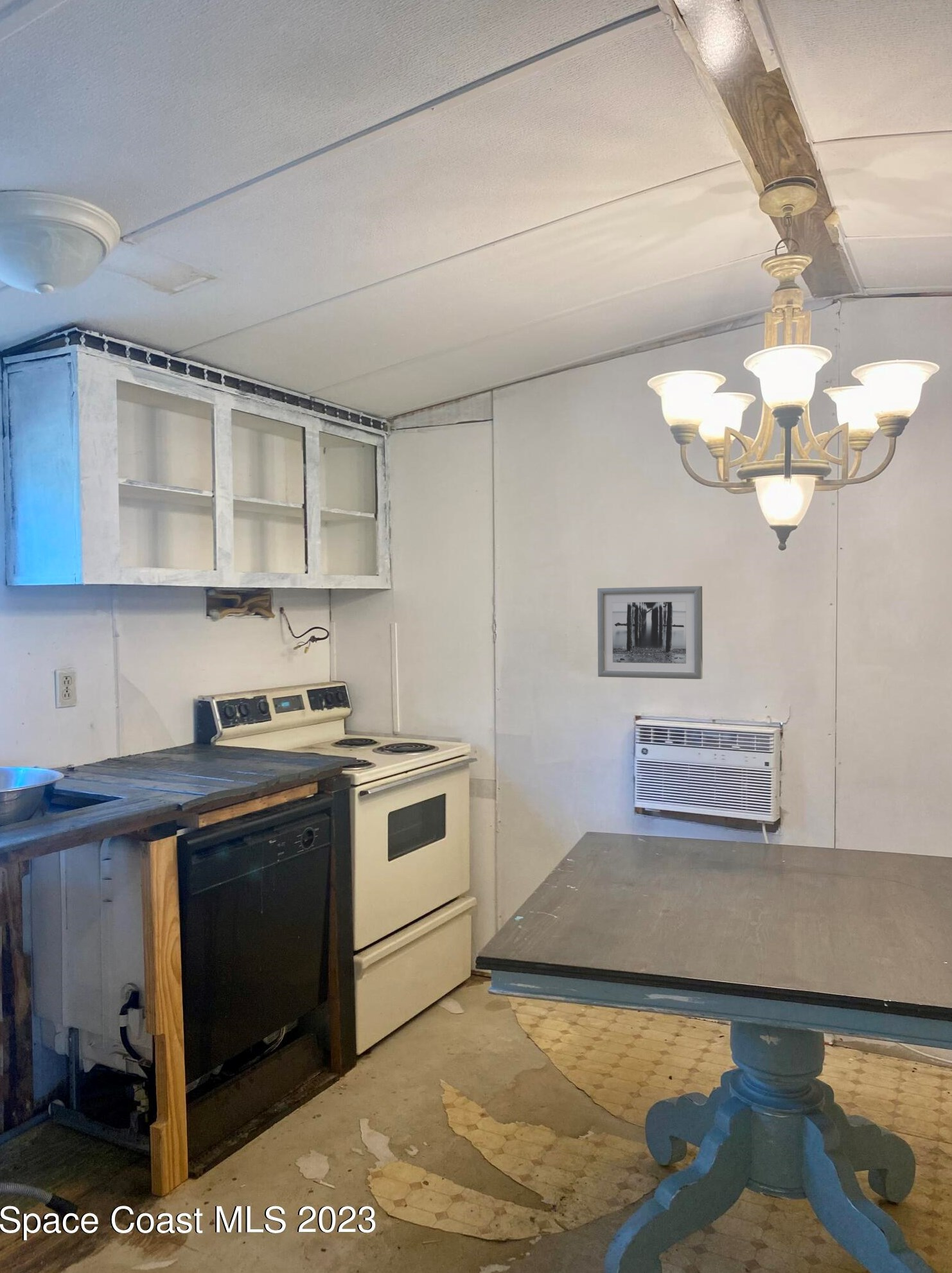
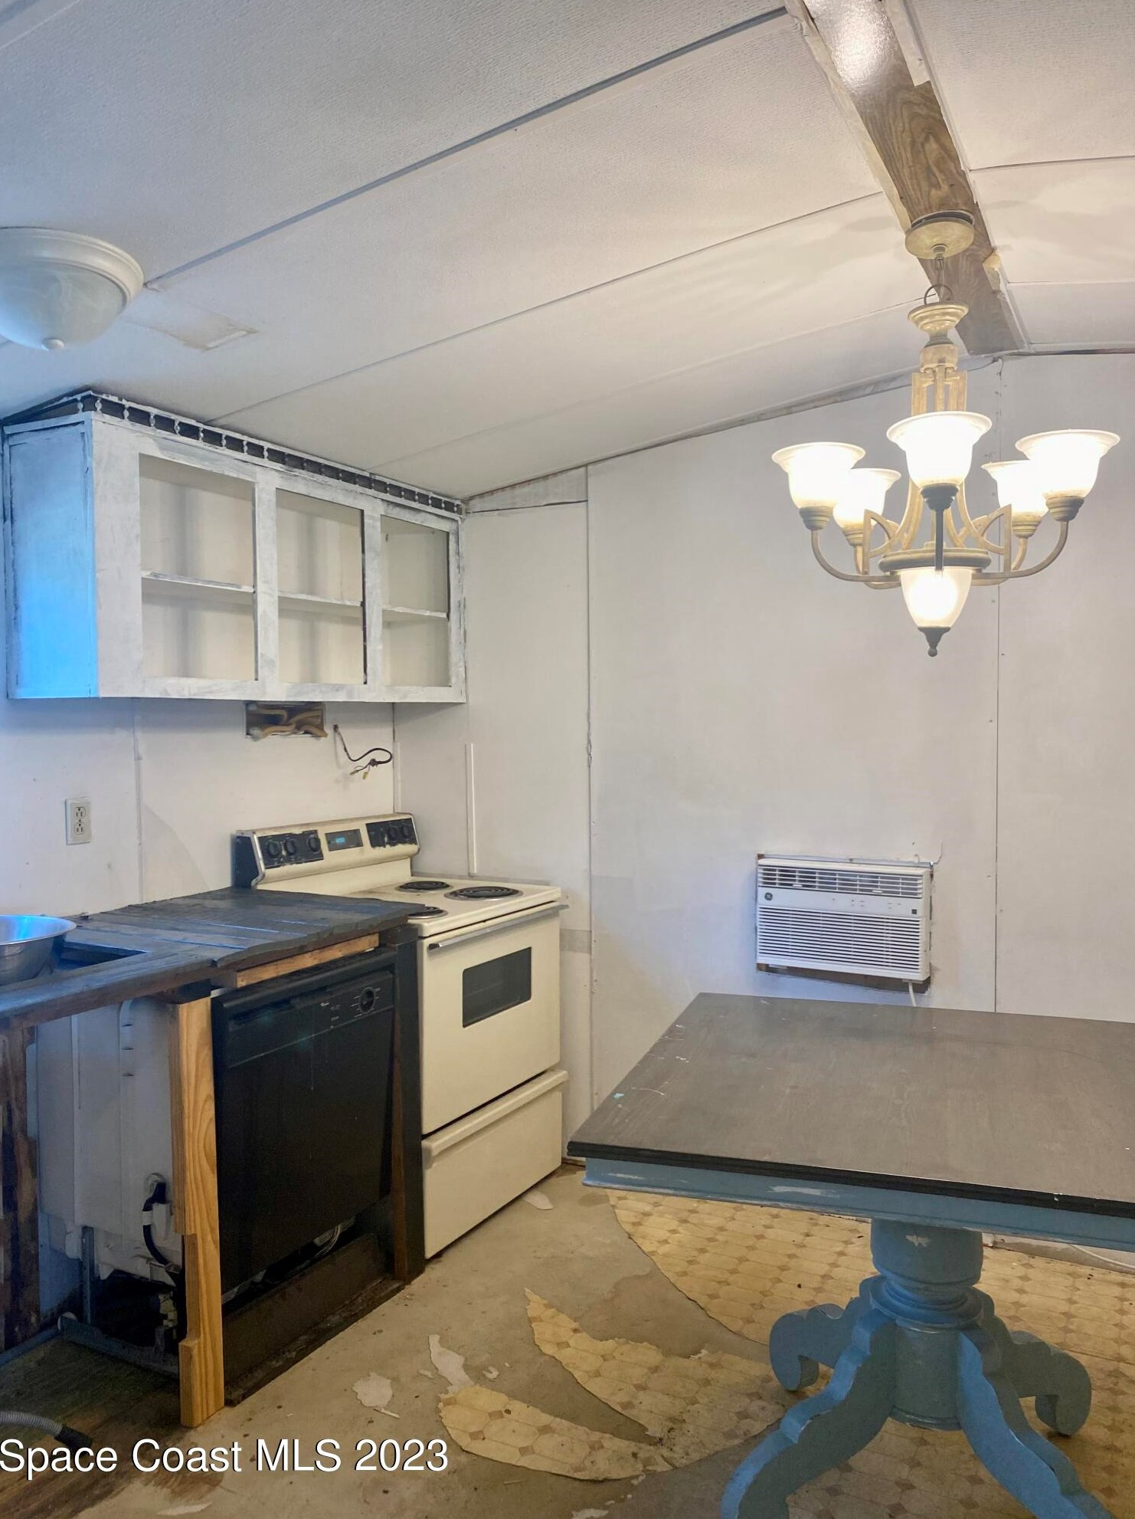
- wall art (649, 632)
